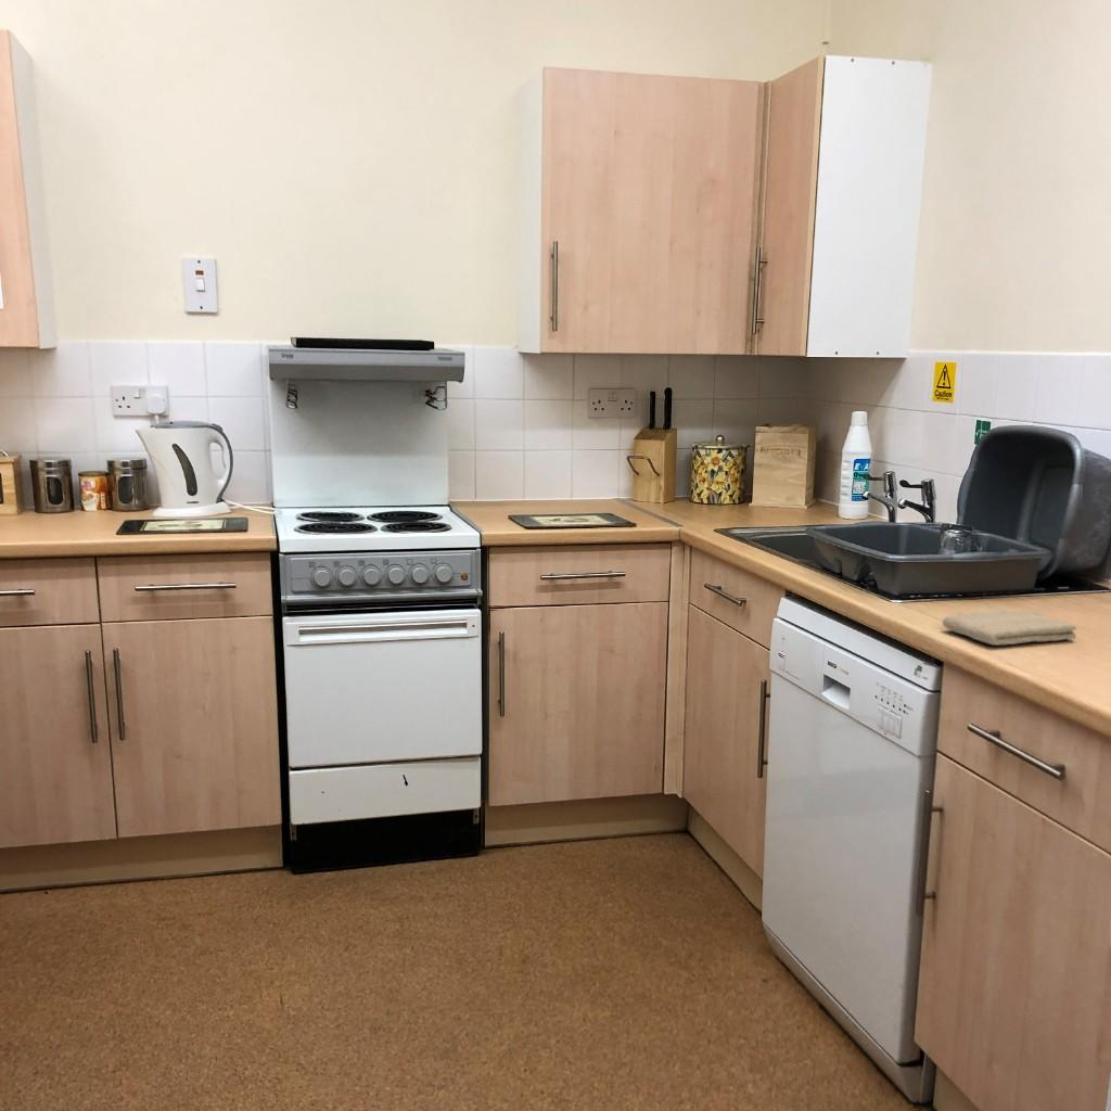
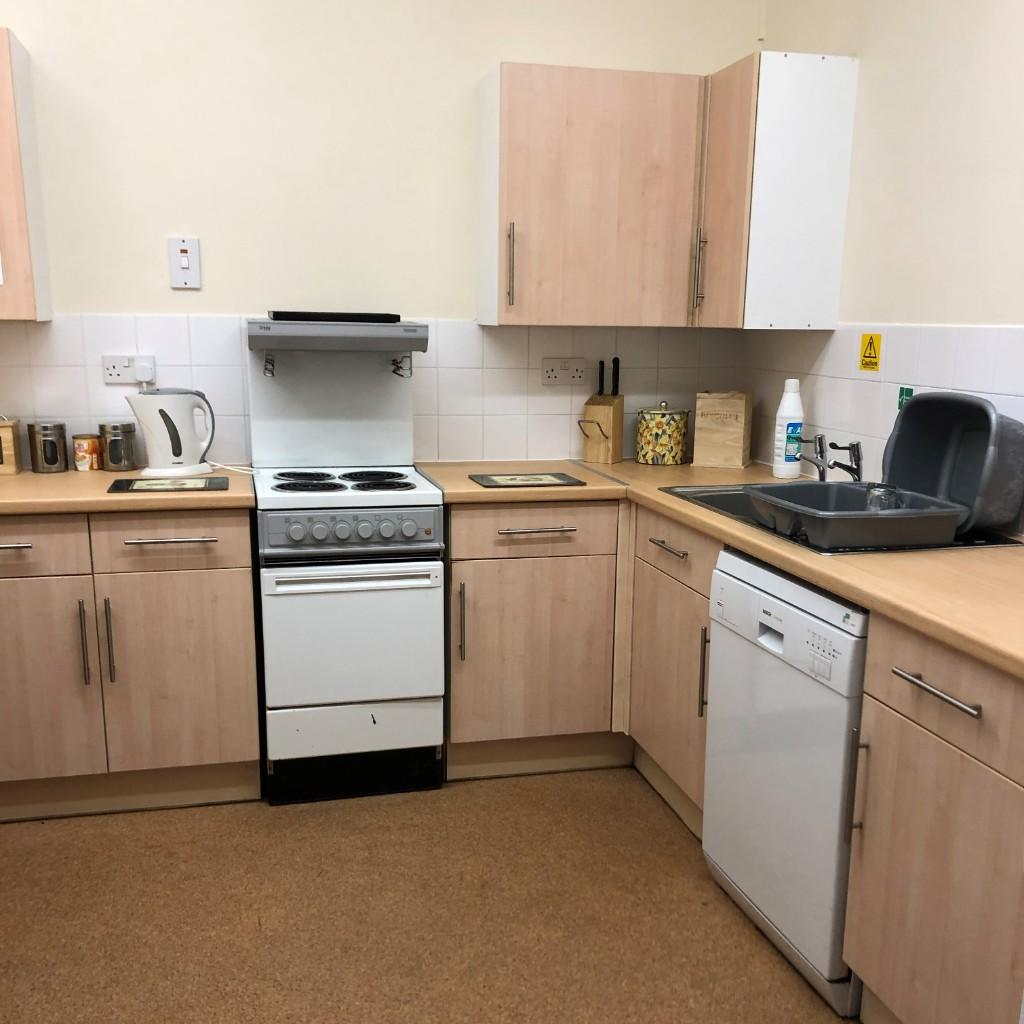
- washcloth (1010, 626)
